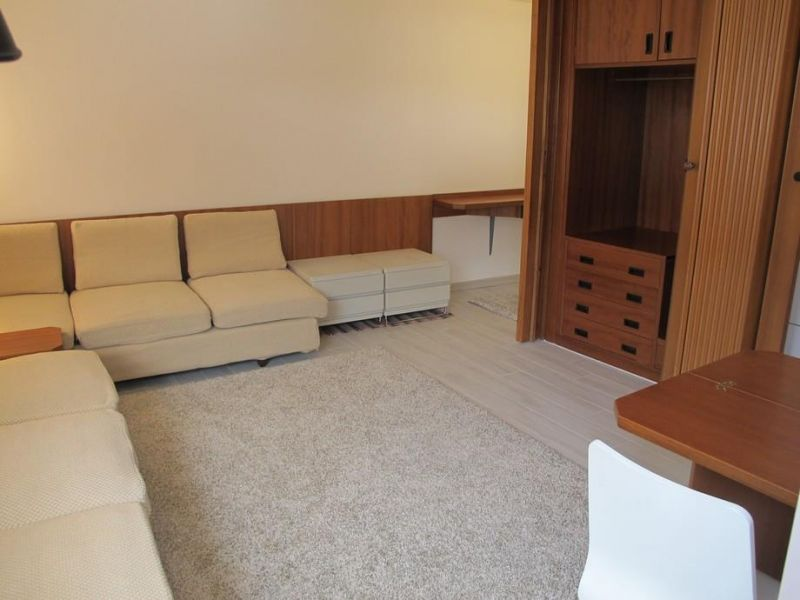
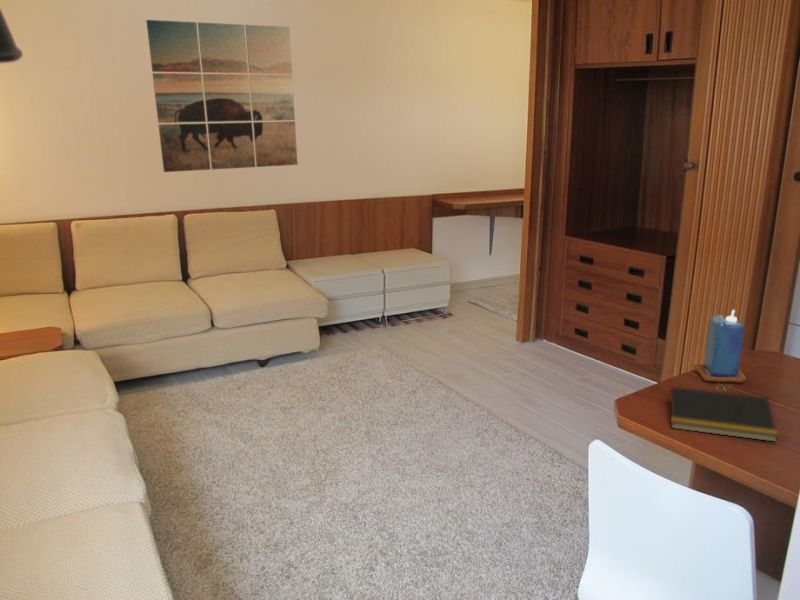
+ wall art (227, 98)
+ candle (722, 343)
+ notepad (720, 412)
